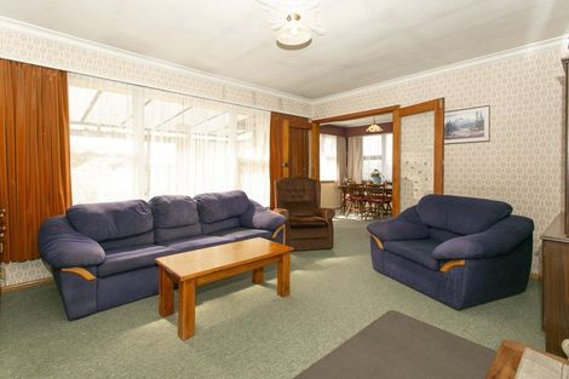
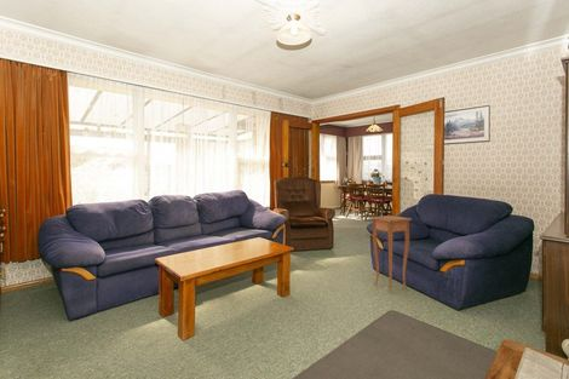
+ side table (390, 252)
